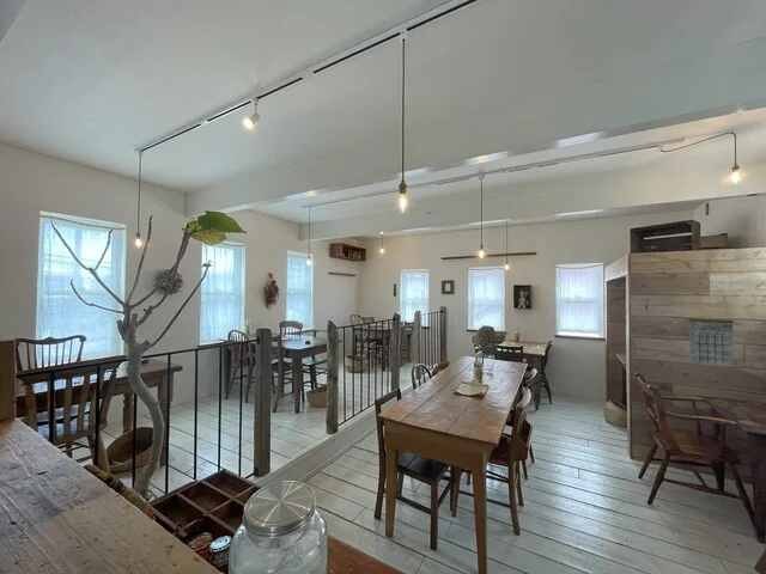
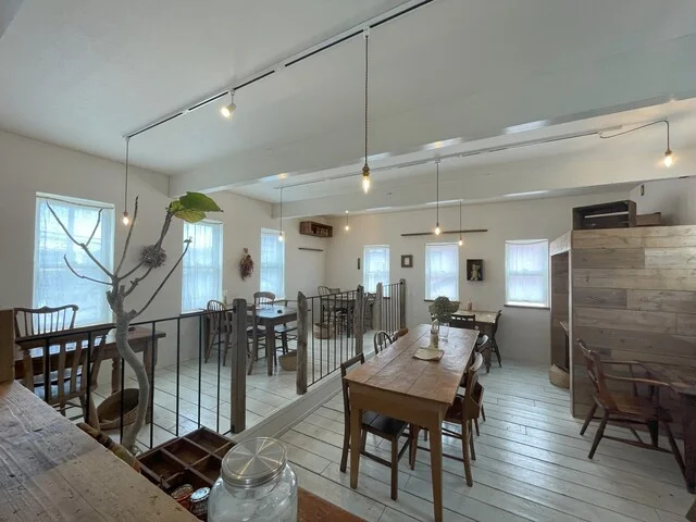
- calendar (710, 336)
